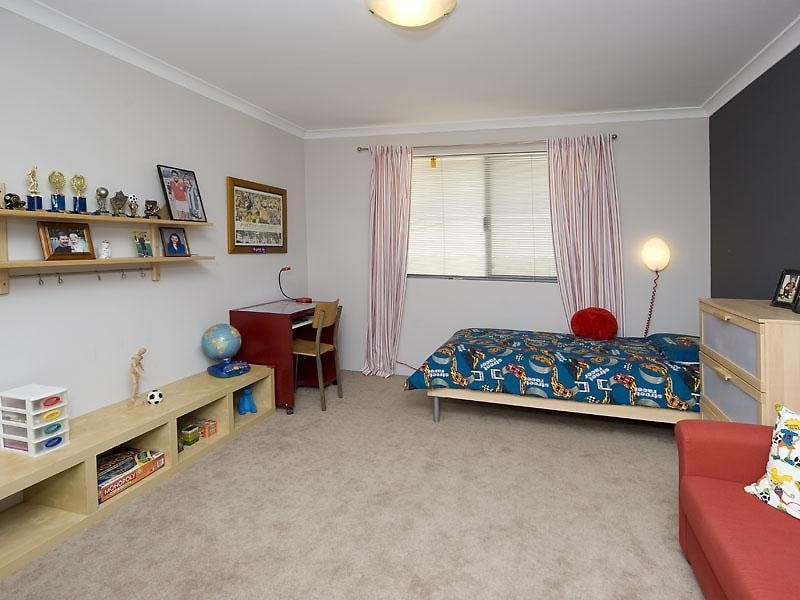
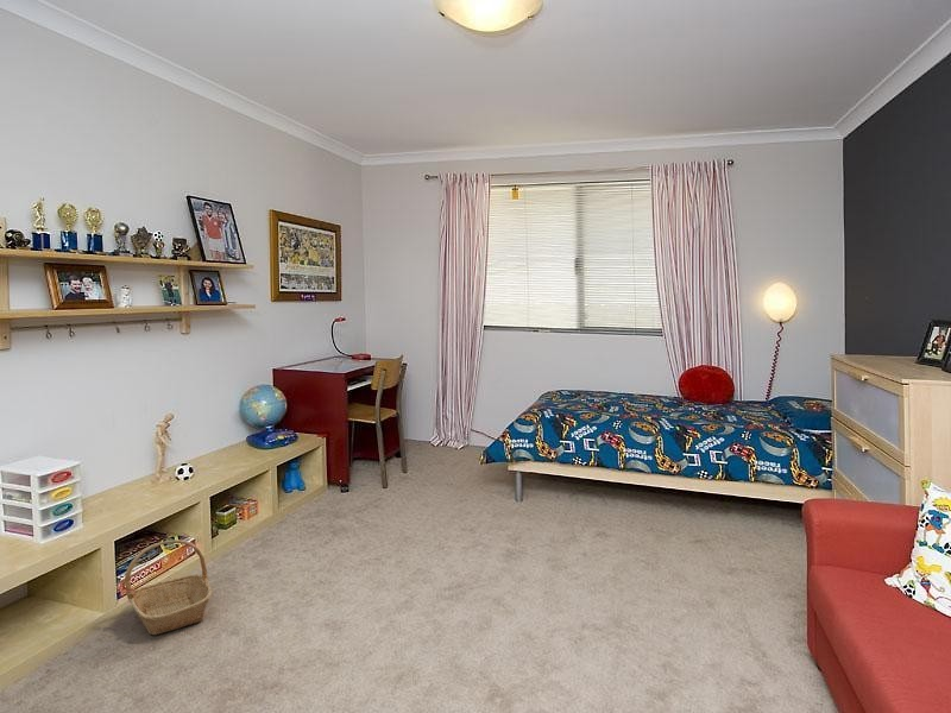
+ basket (170, 580)
